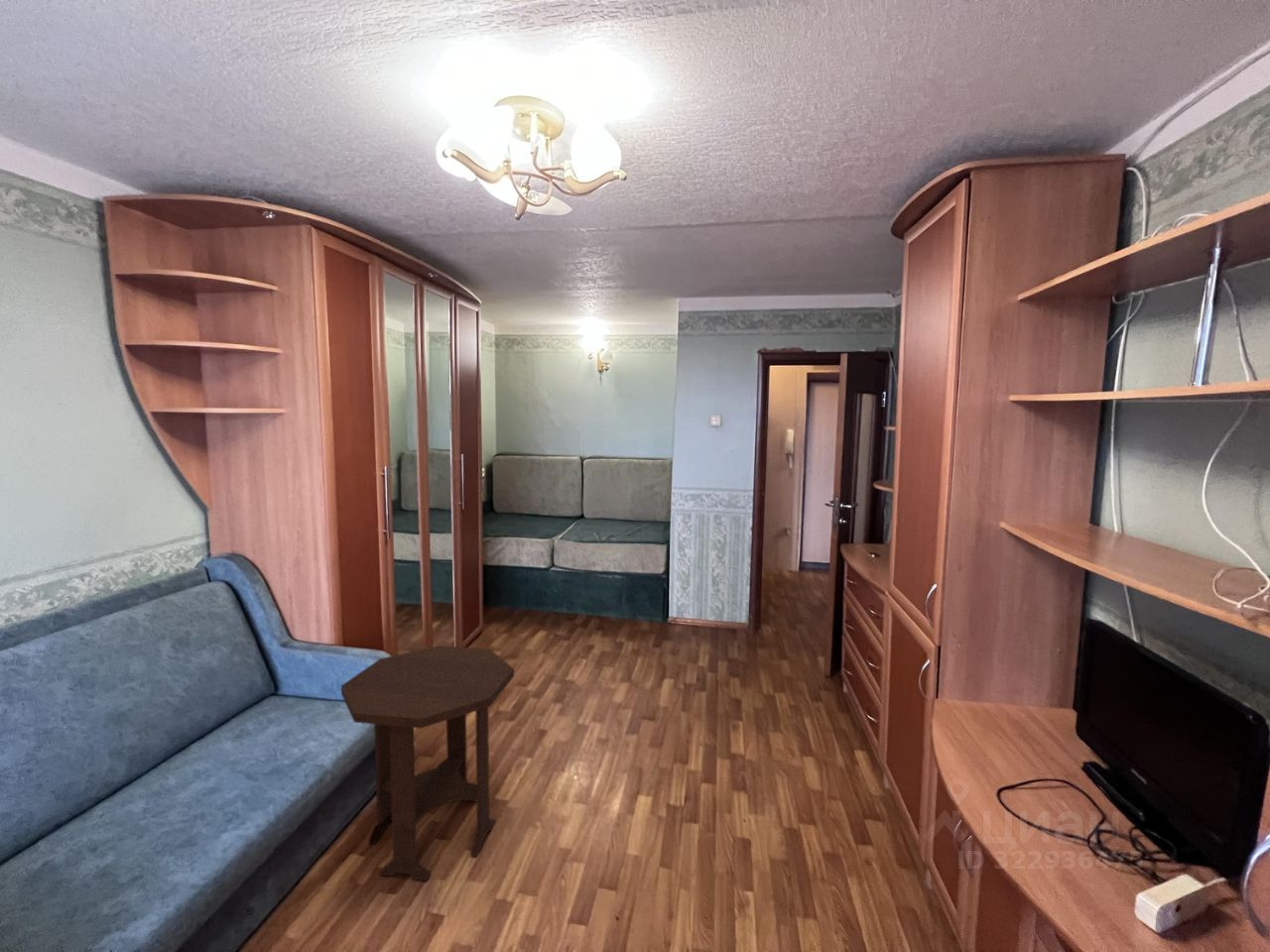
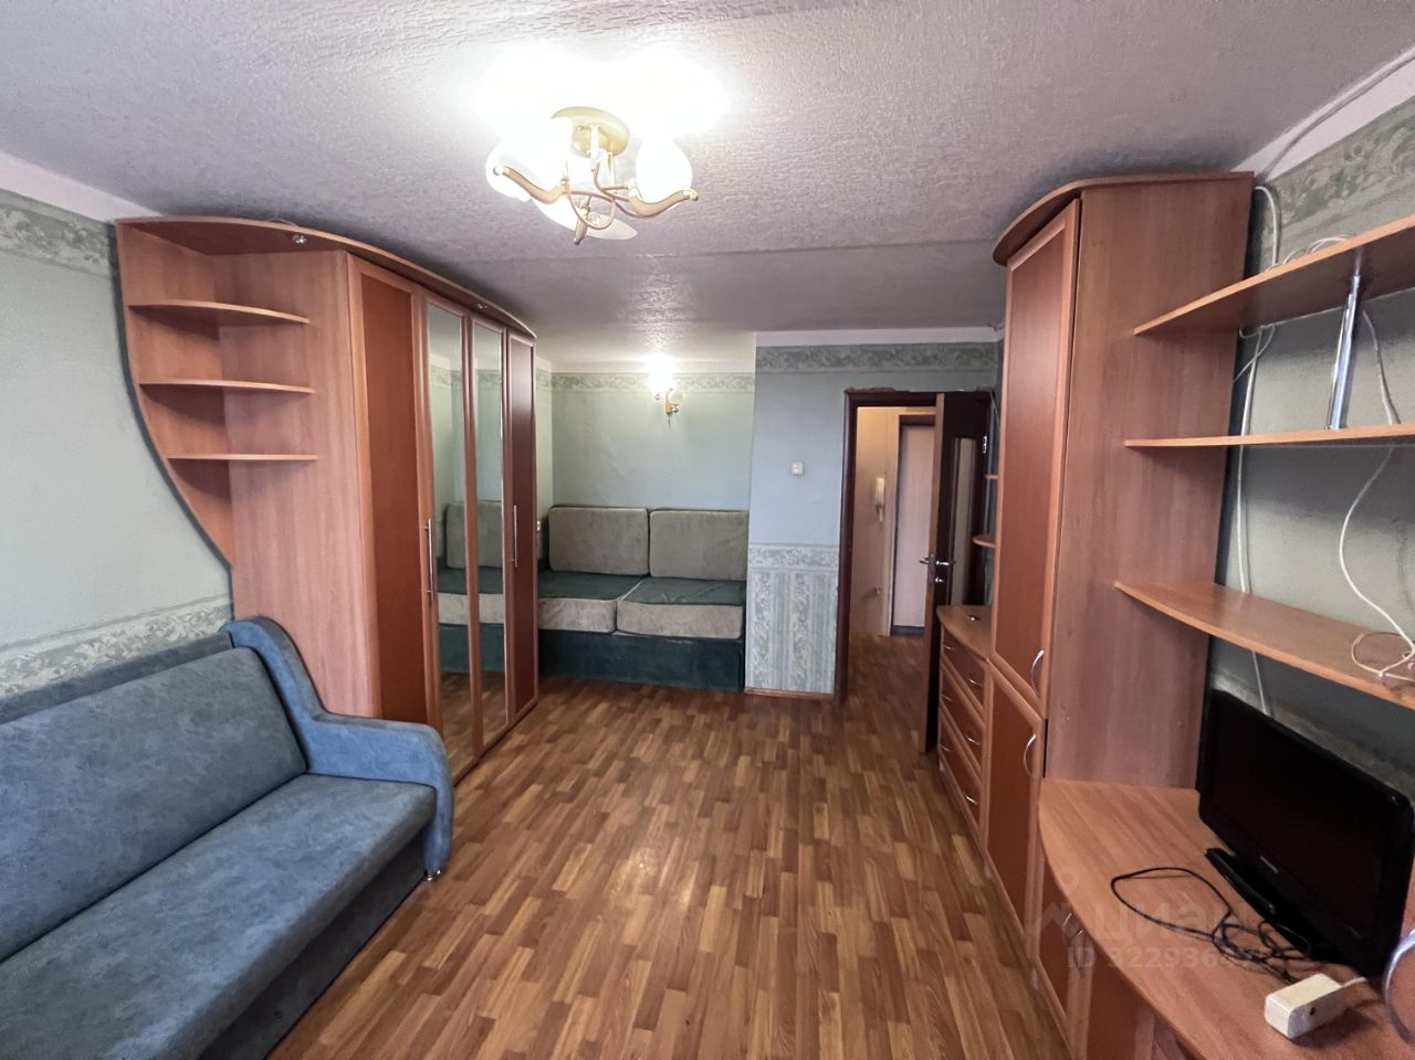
- side table (440, 764)
